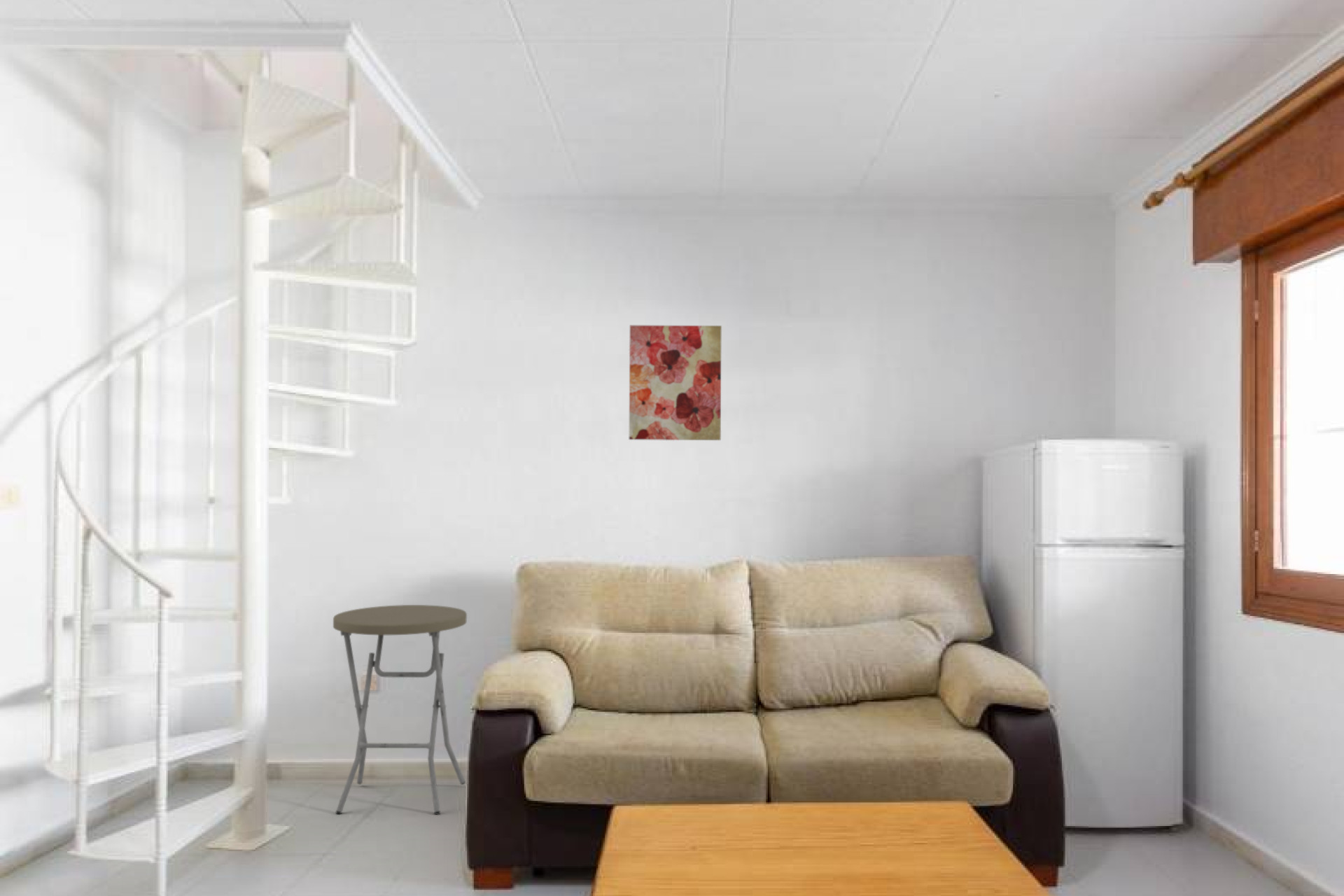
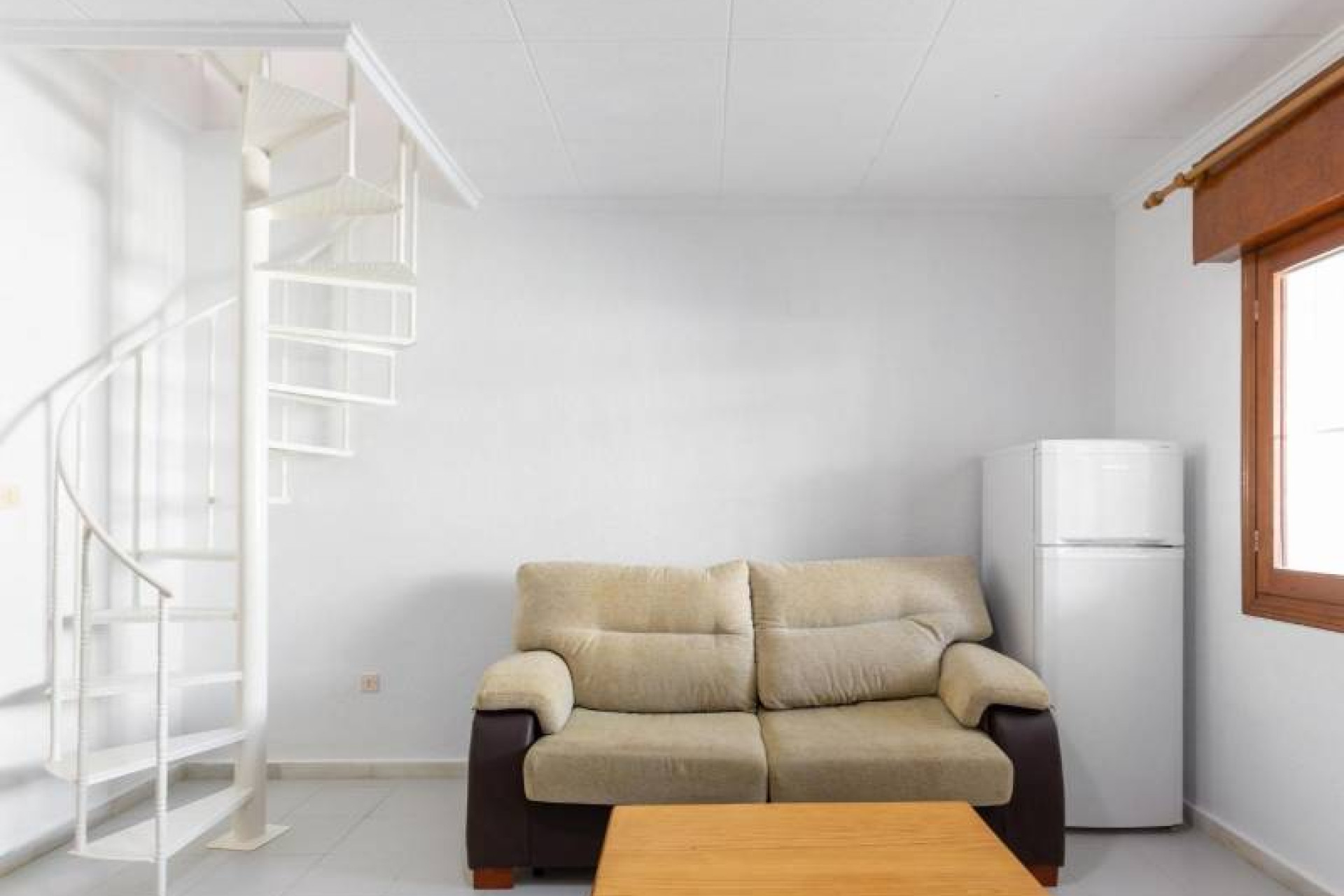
- wall art (675, 382)
- side table (400, 677)
